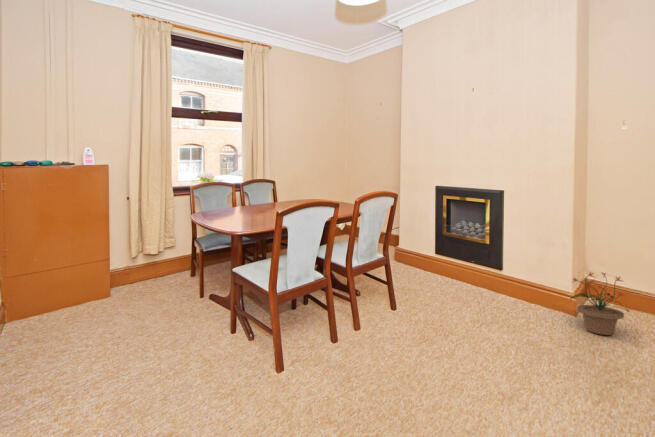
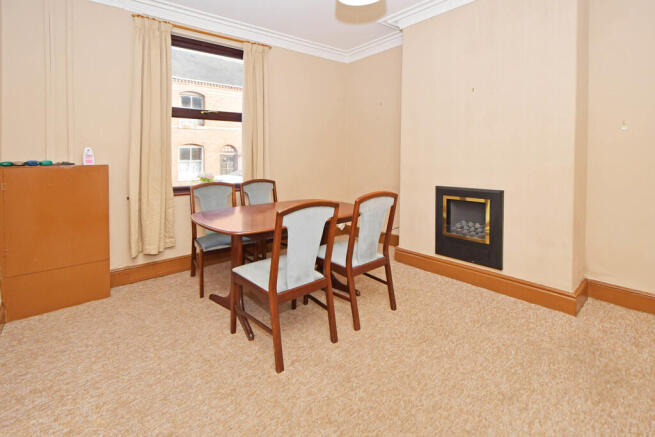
- potted plant (599, 301)
